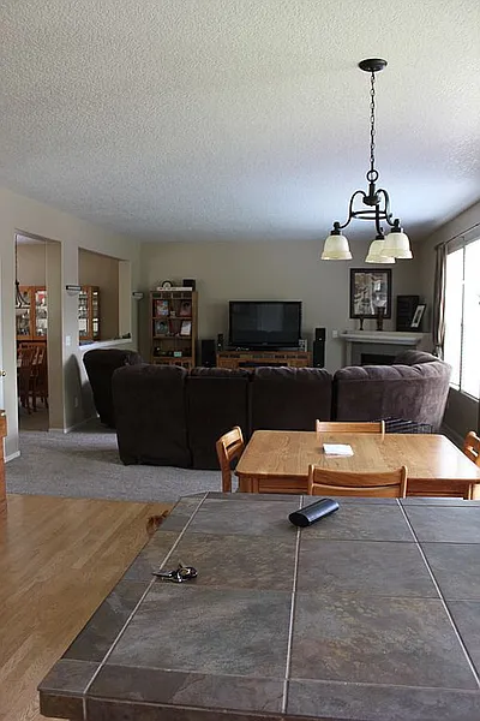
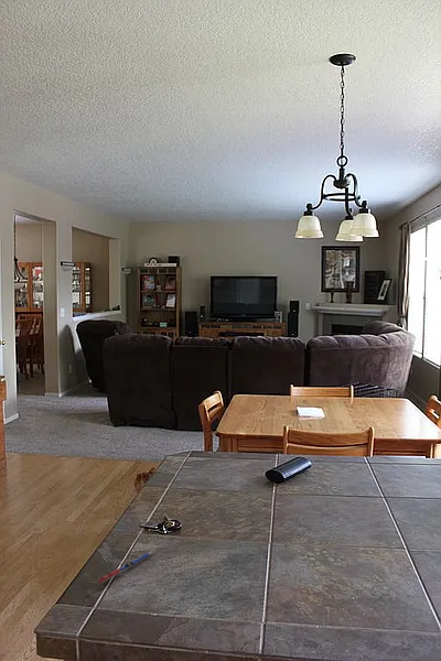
+ pen (127, 565)
